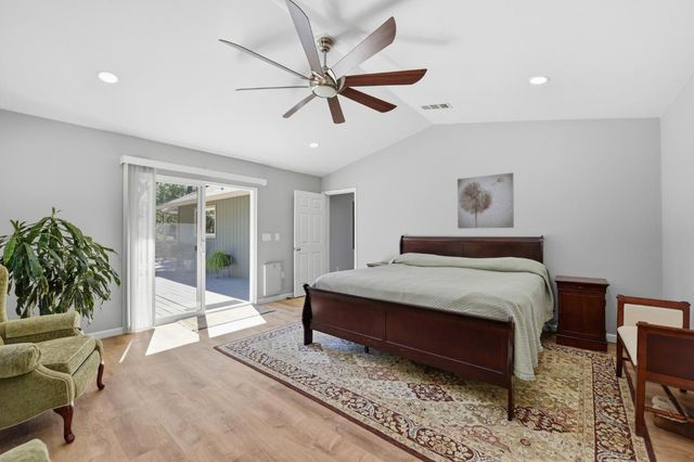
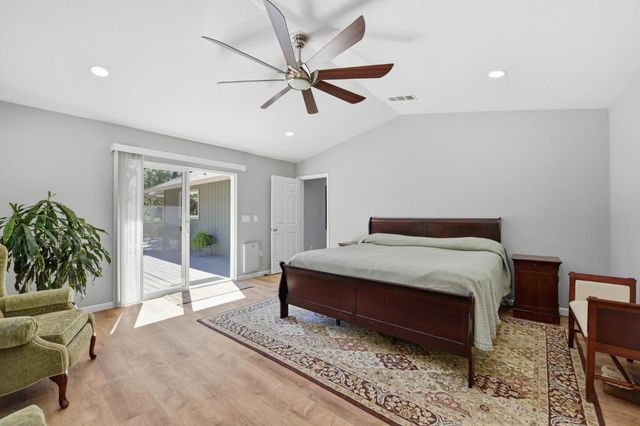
- wall art (484, 202)
